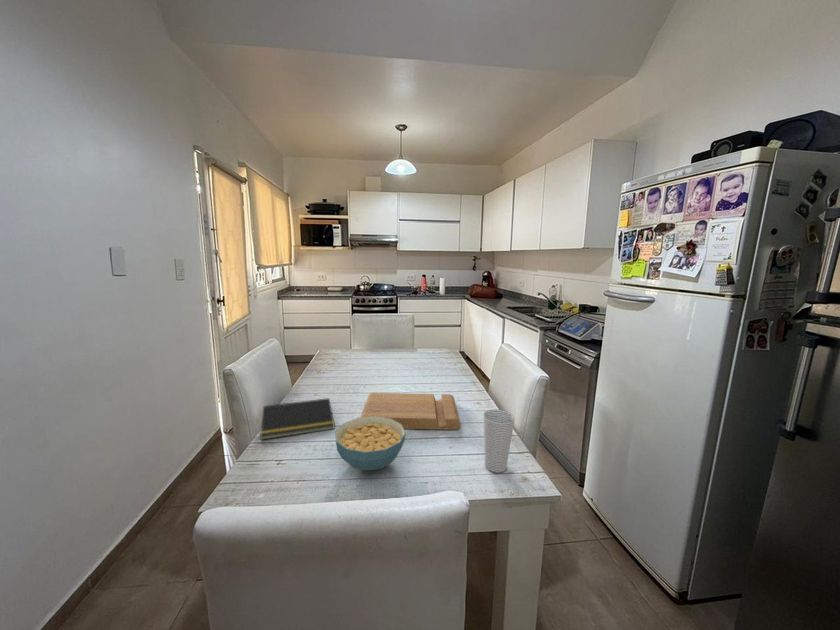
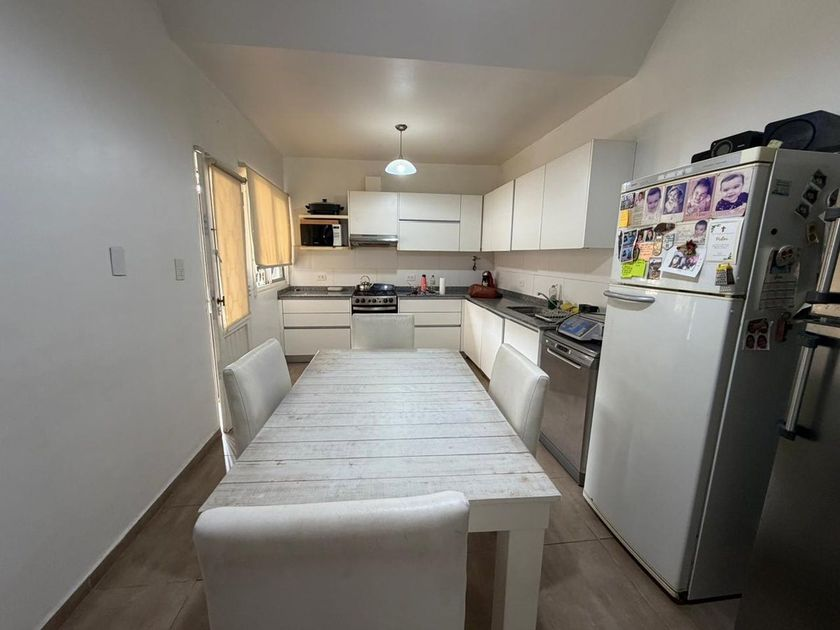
- cup (497, 441)
- cereal bowl (370, 448)
- notepad (298, 417)
- cutting board (410, 409)
